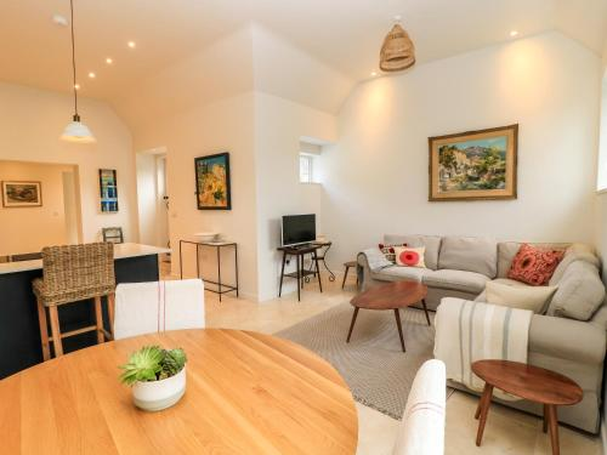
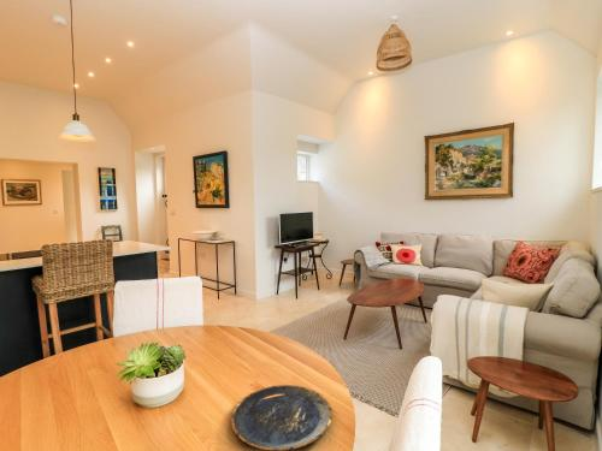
+ plate (282, 414)
